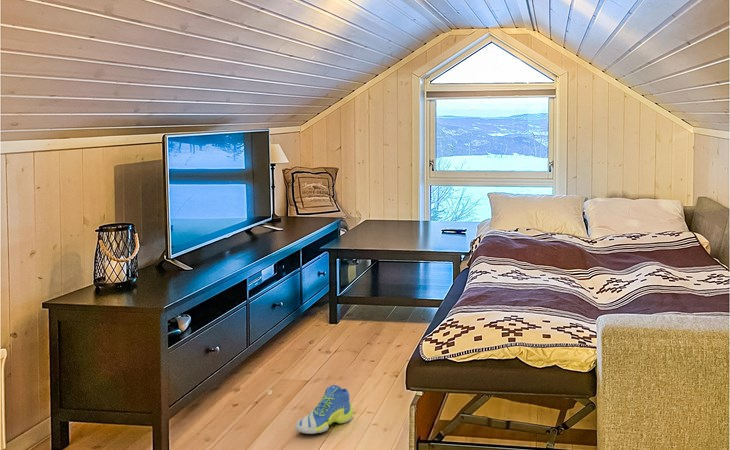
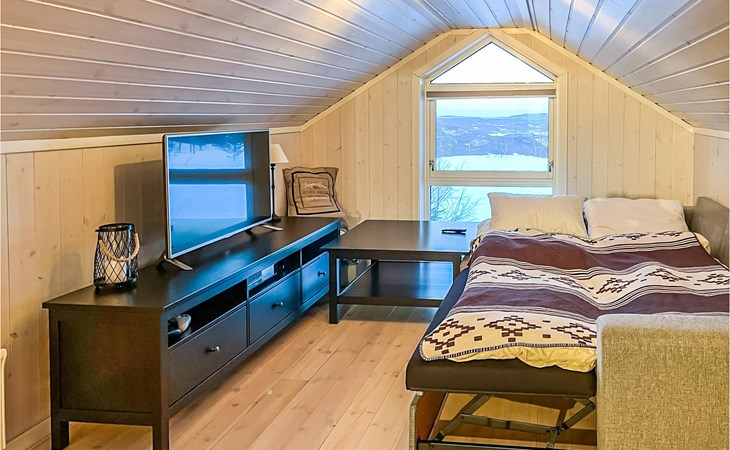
- sneaker (323, 407)
